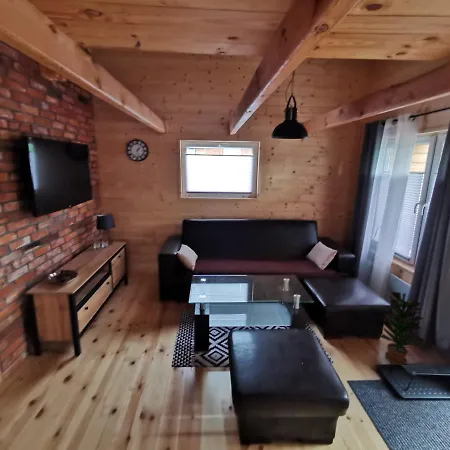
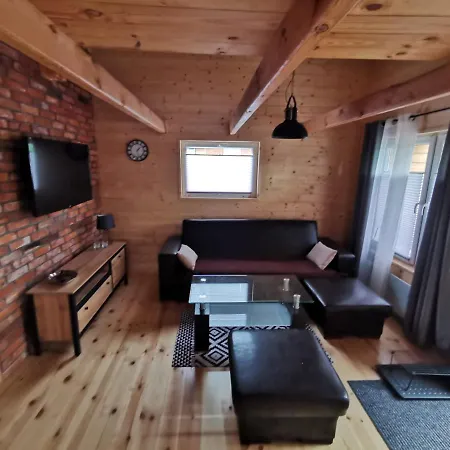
- potted plant (397, 326)
